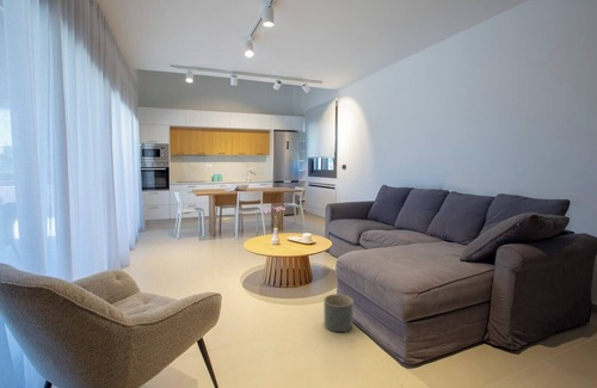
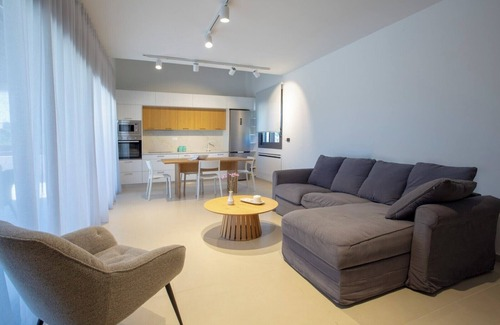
- planter (338, 312)
